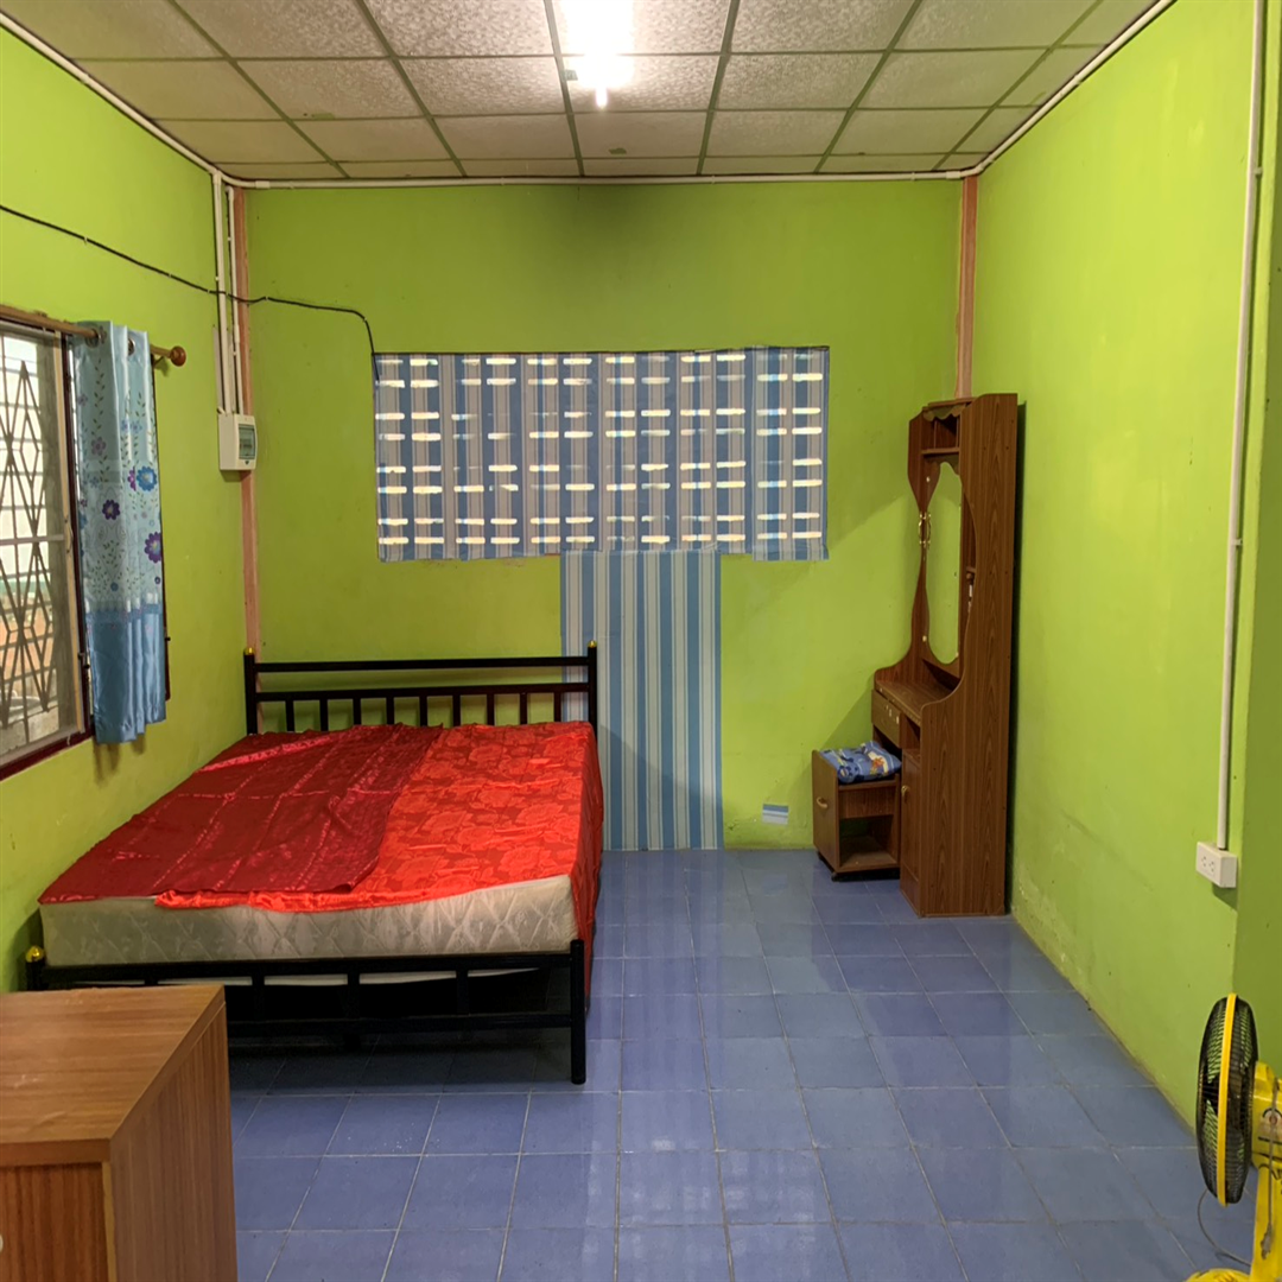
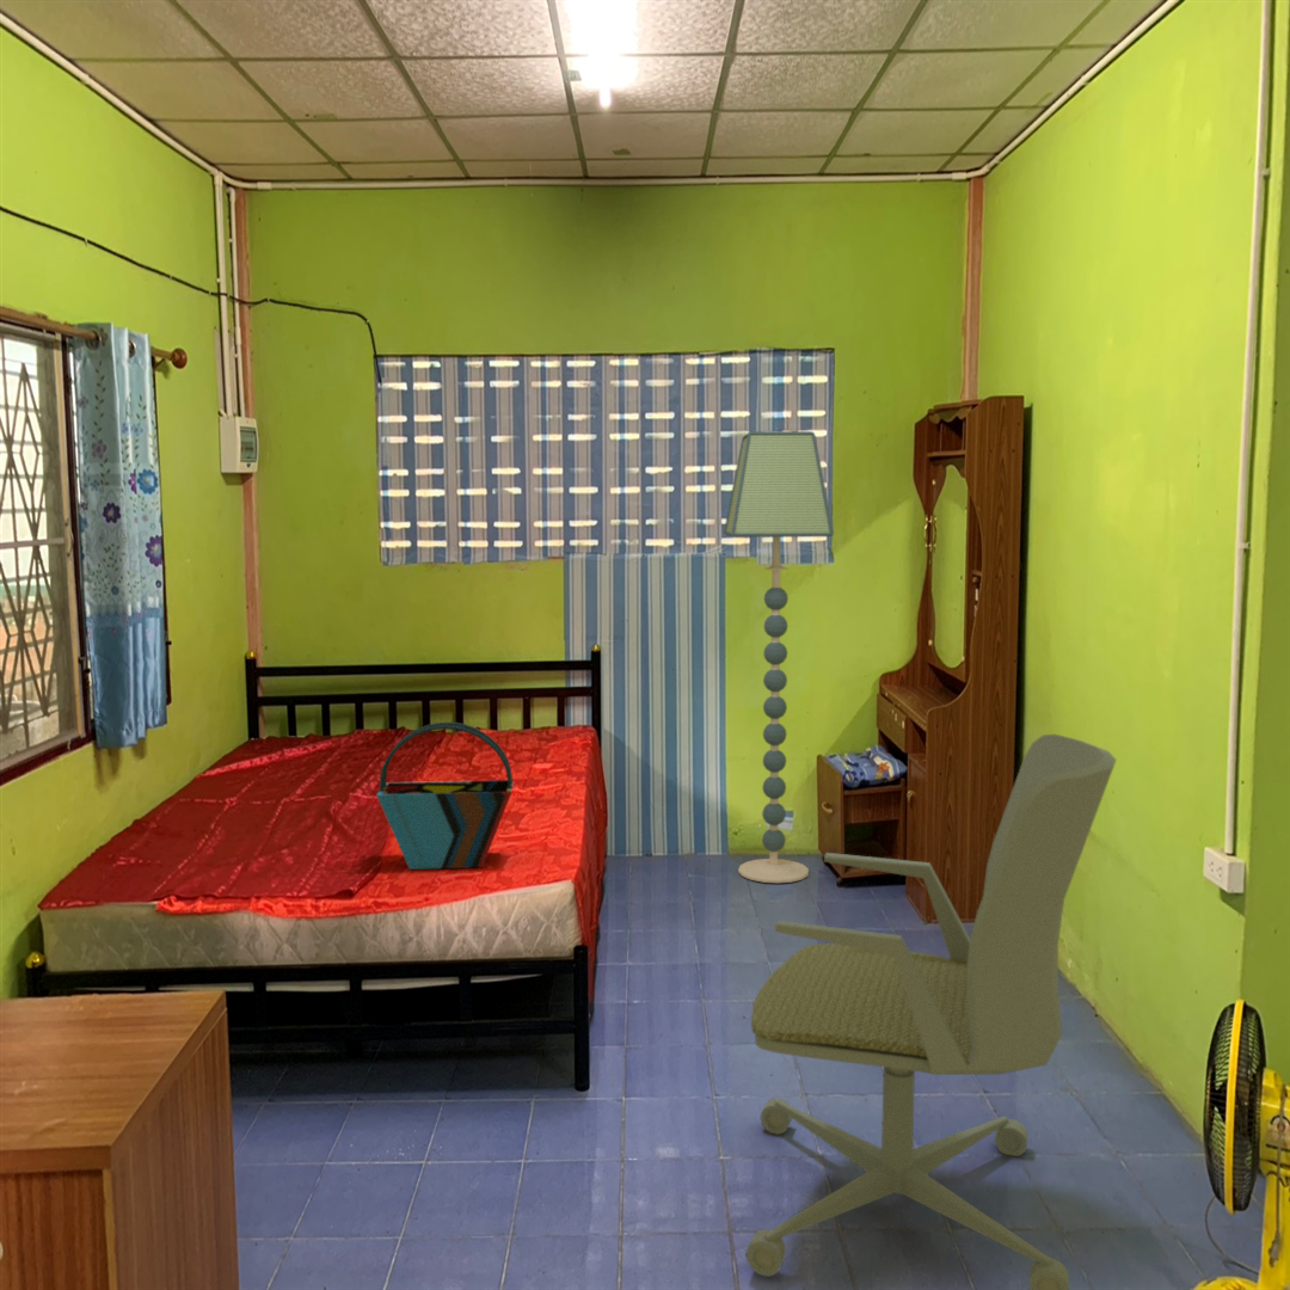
+ tote bag (447, 792)
+ floor lamp (775, 656)
+ office chair (901, 978)
